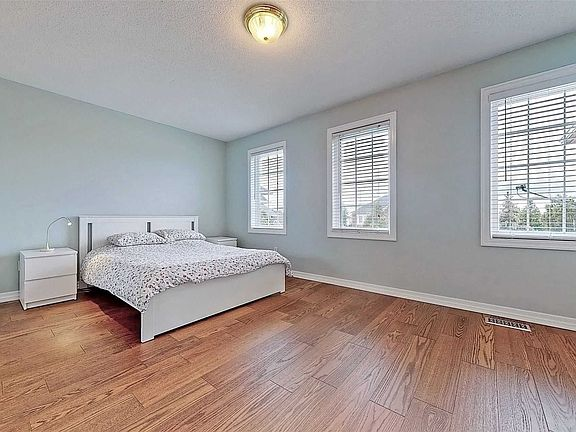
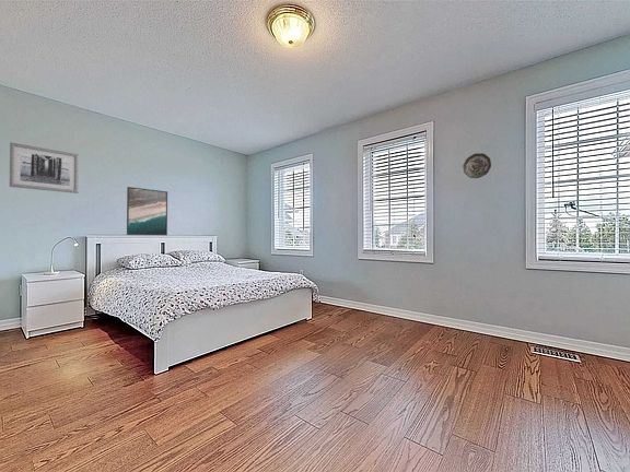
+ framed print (148, 212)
+ decorative plate (477, 165)
+ wall art (46, 169)
